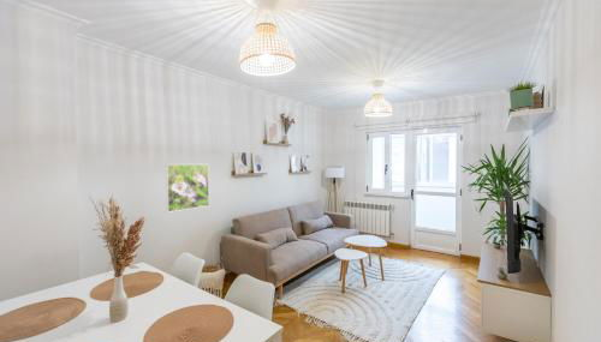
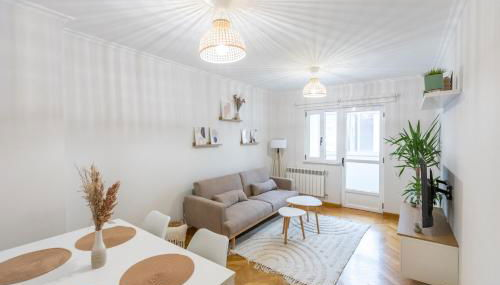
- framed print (189, 186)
